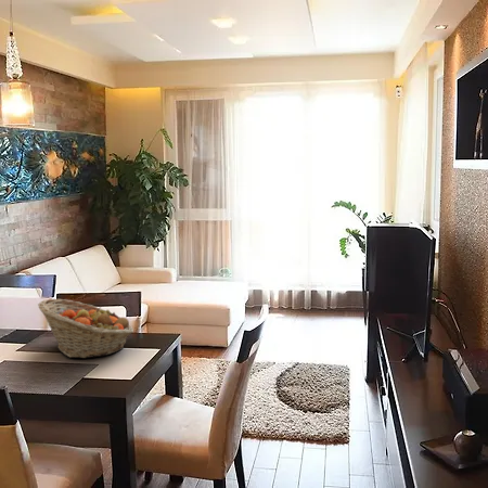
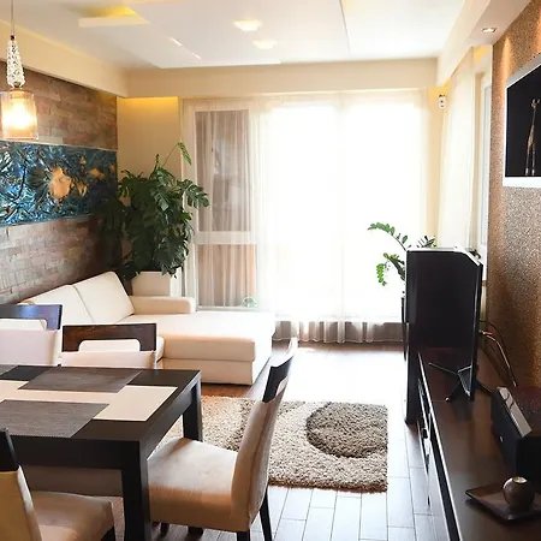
- fruit basket (86, 324)
